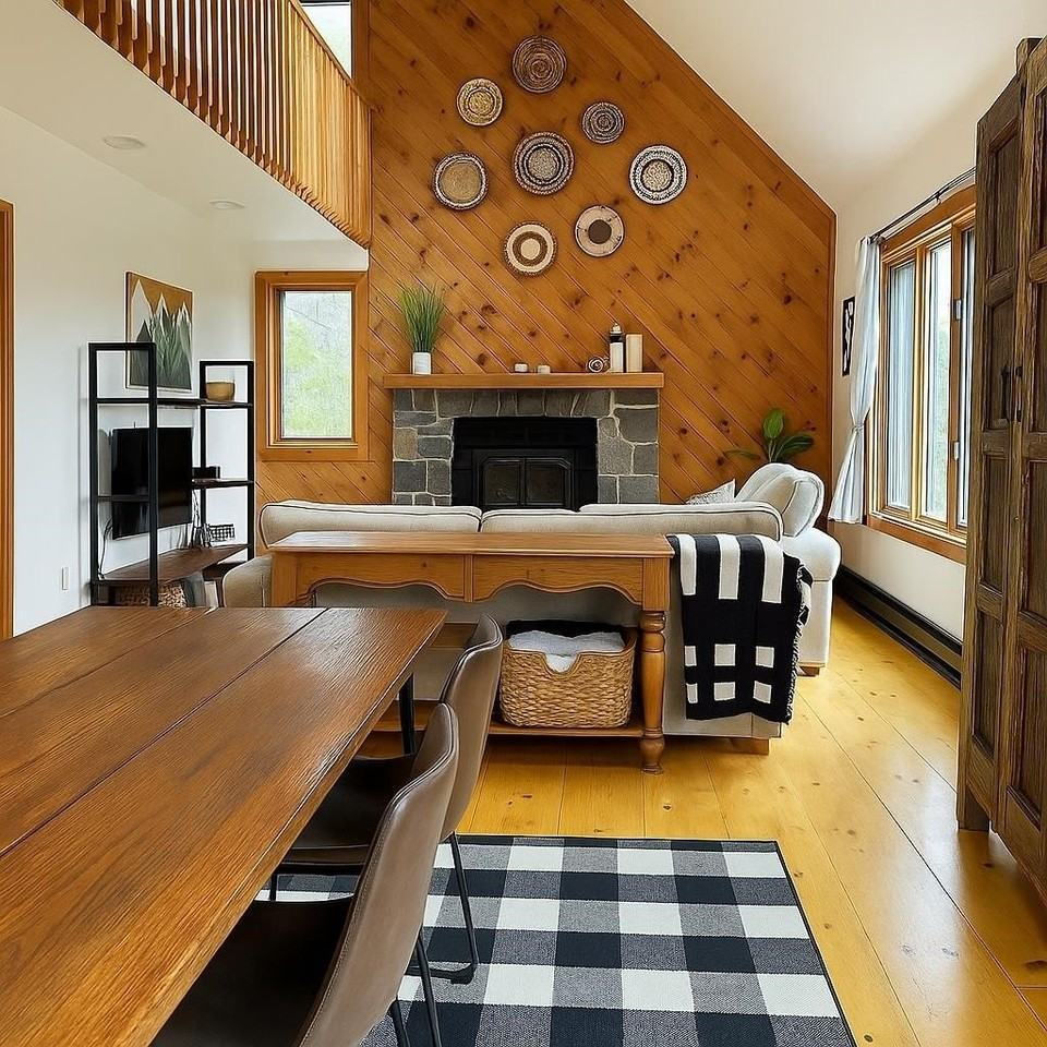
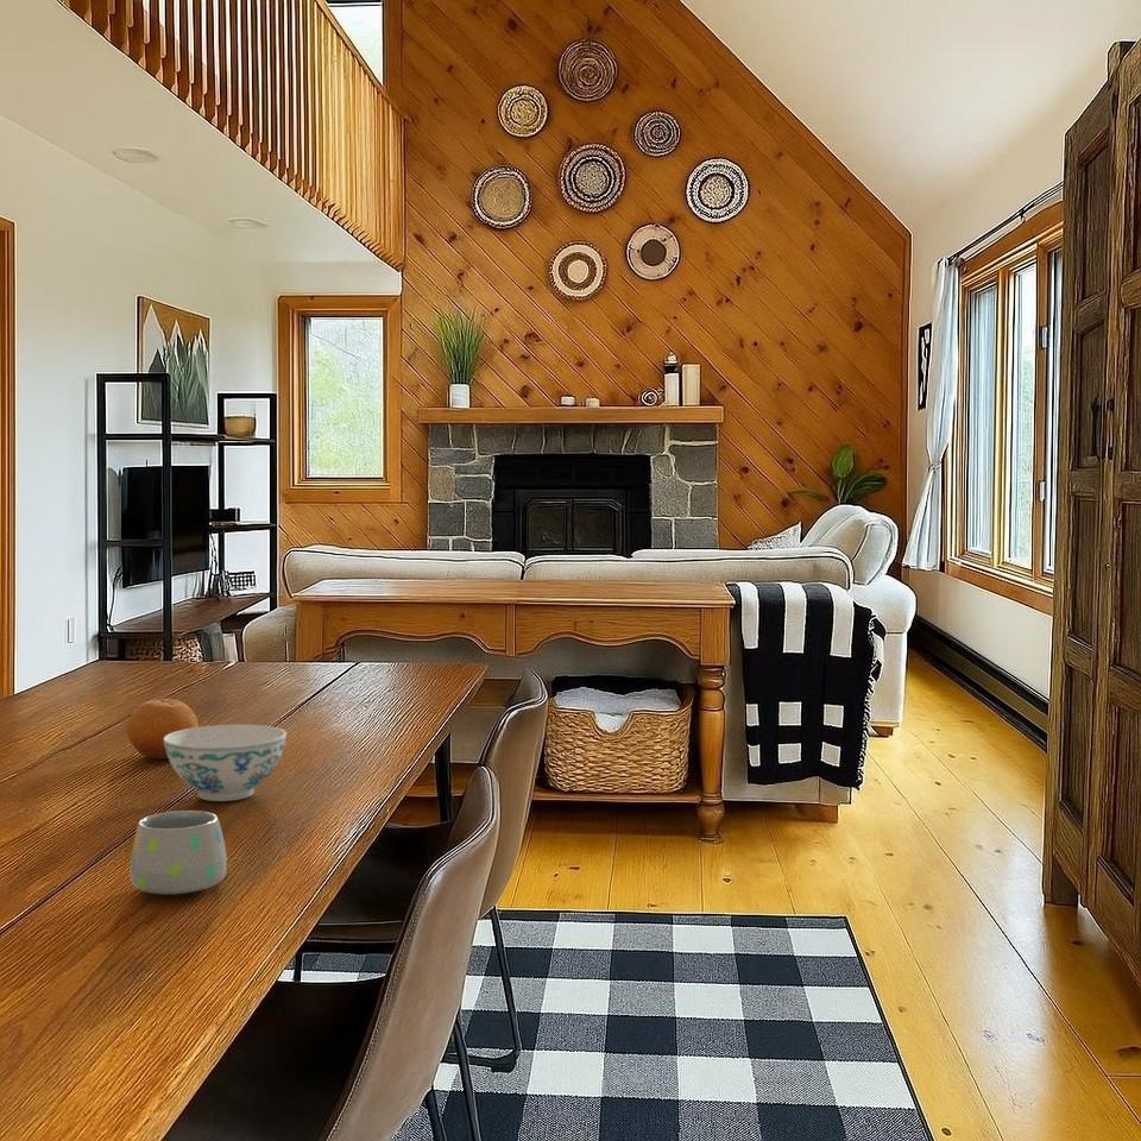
+ chinaware (226, 764)
+ mug (181, 849)
+ fruit (163, 727)
